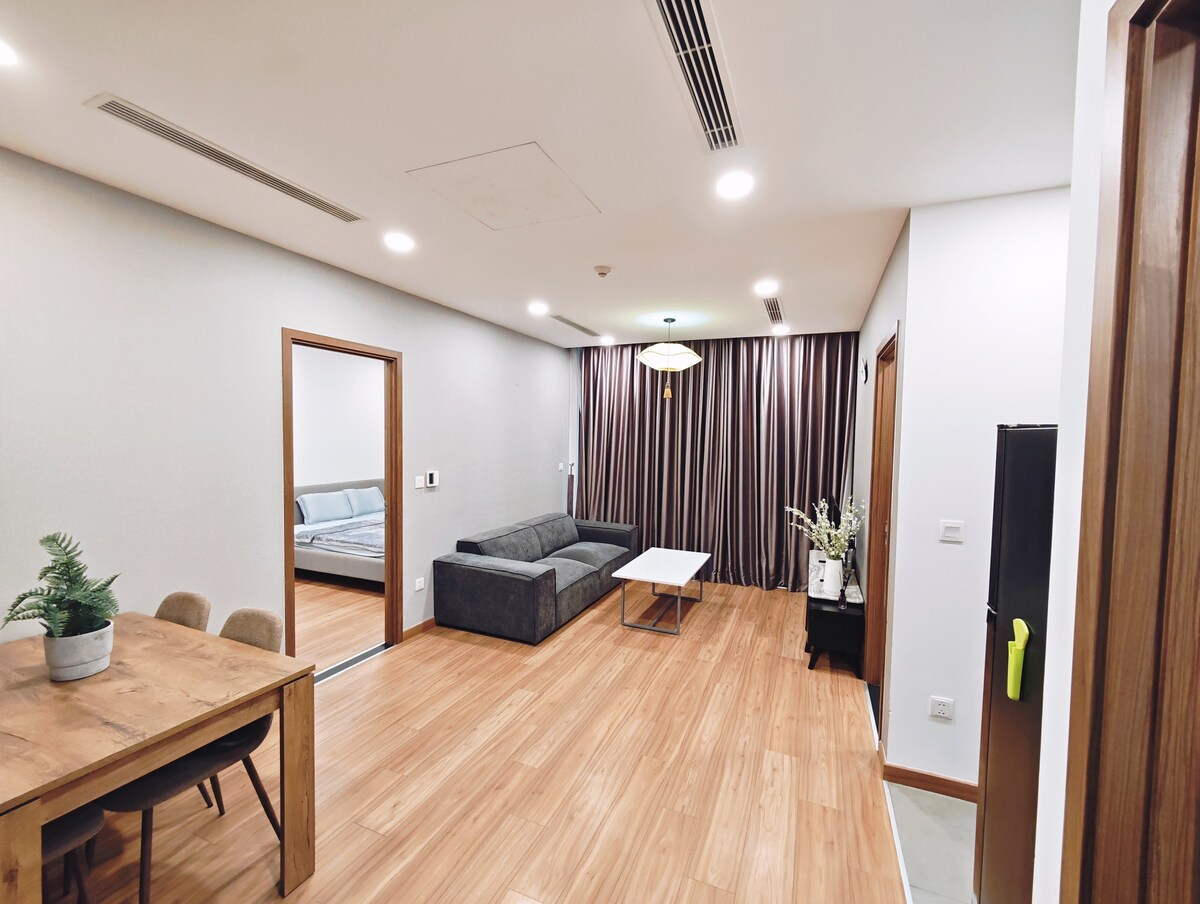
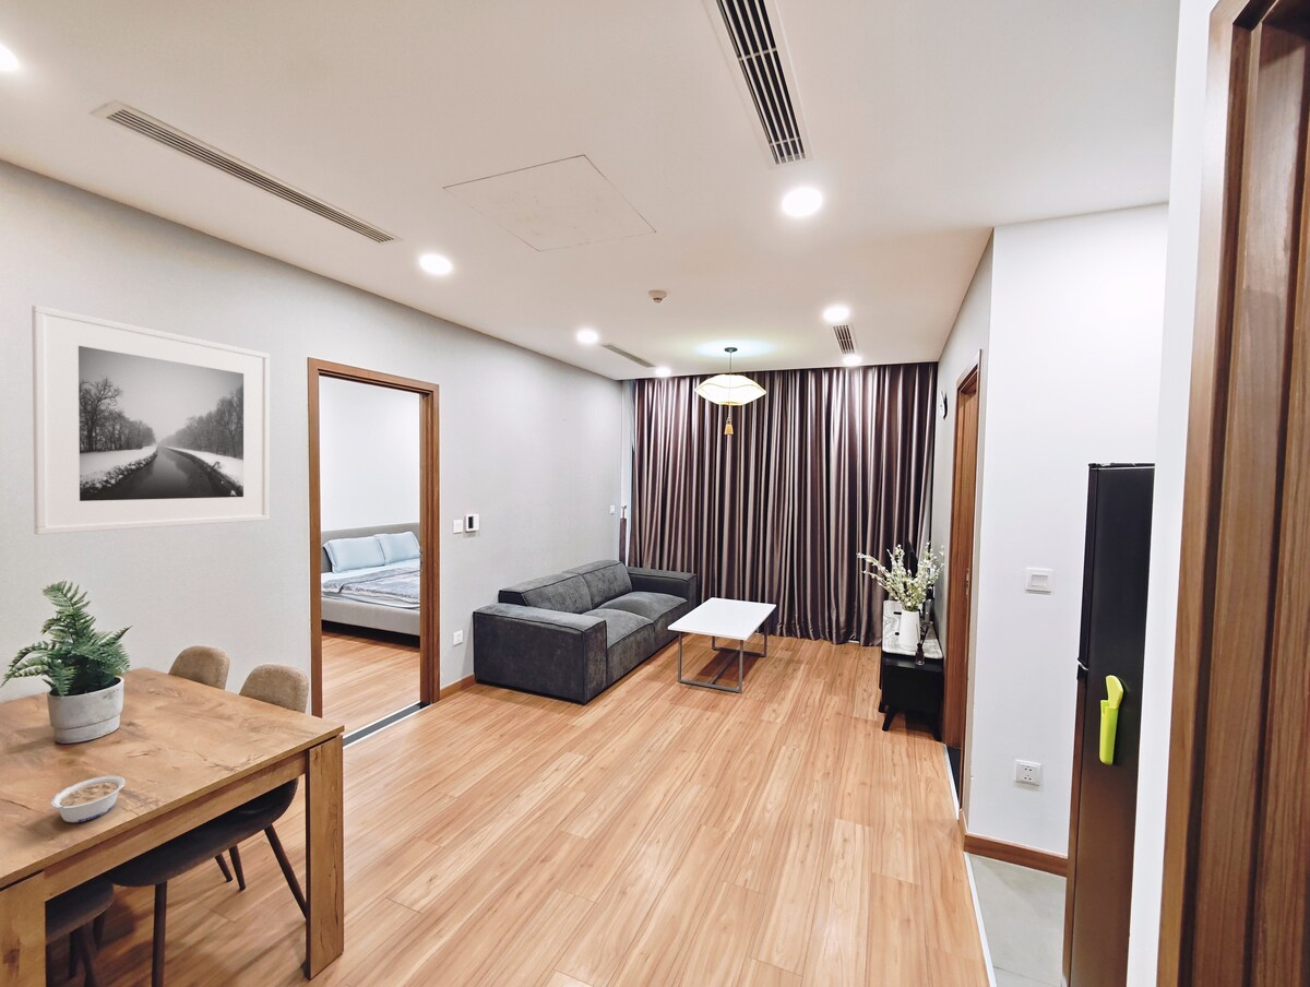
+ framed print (169, 430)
+ legume (88, 799)
